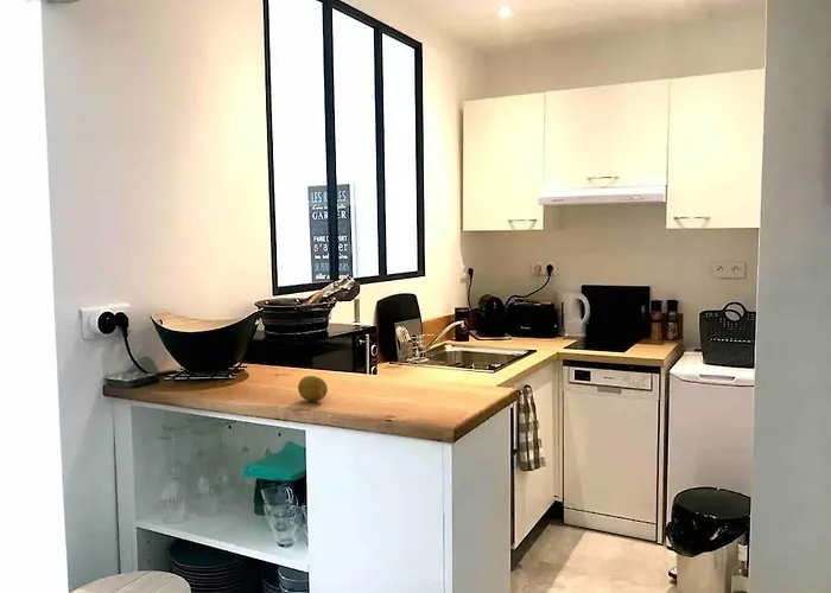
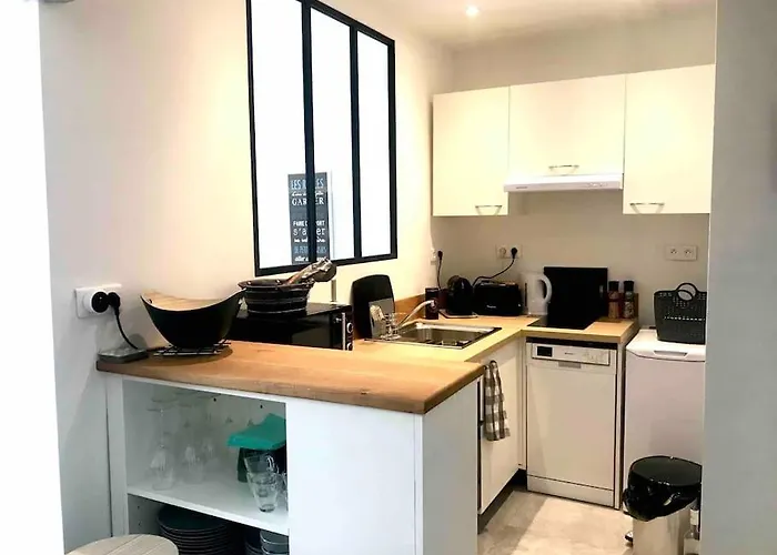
- fruit (312, 388)
